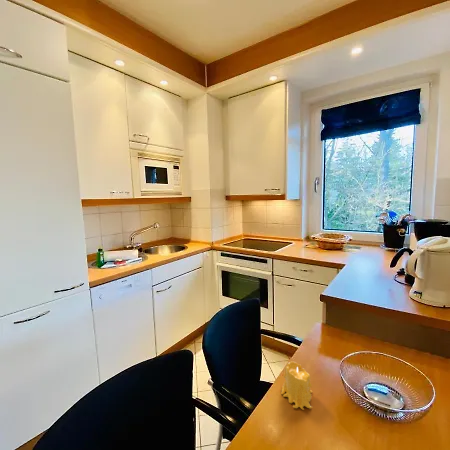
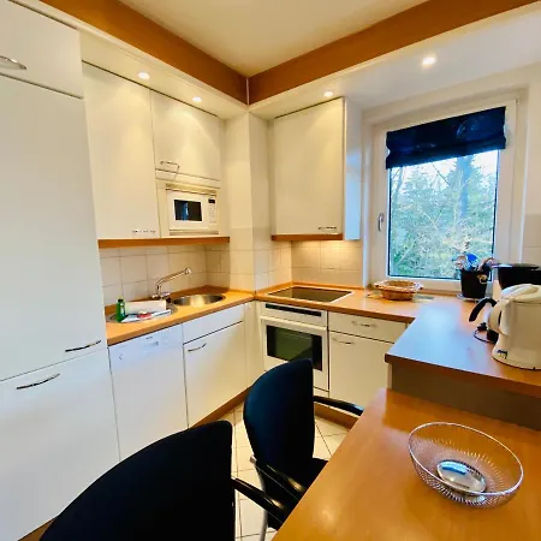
- candle (298, 380)
